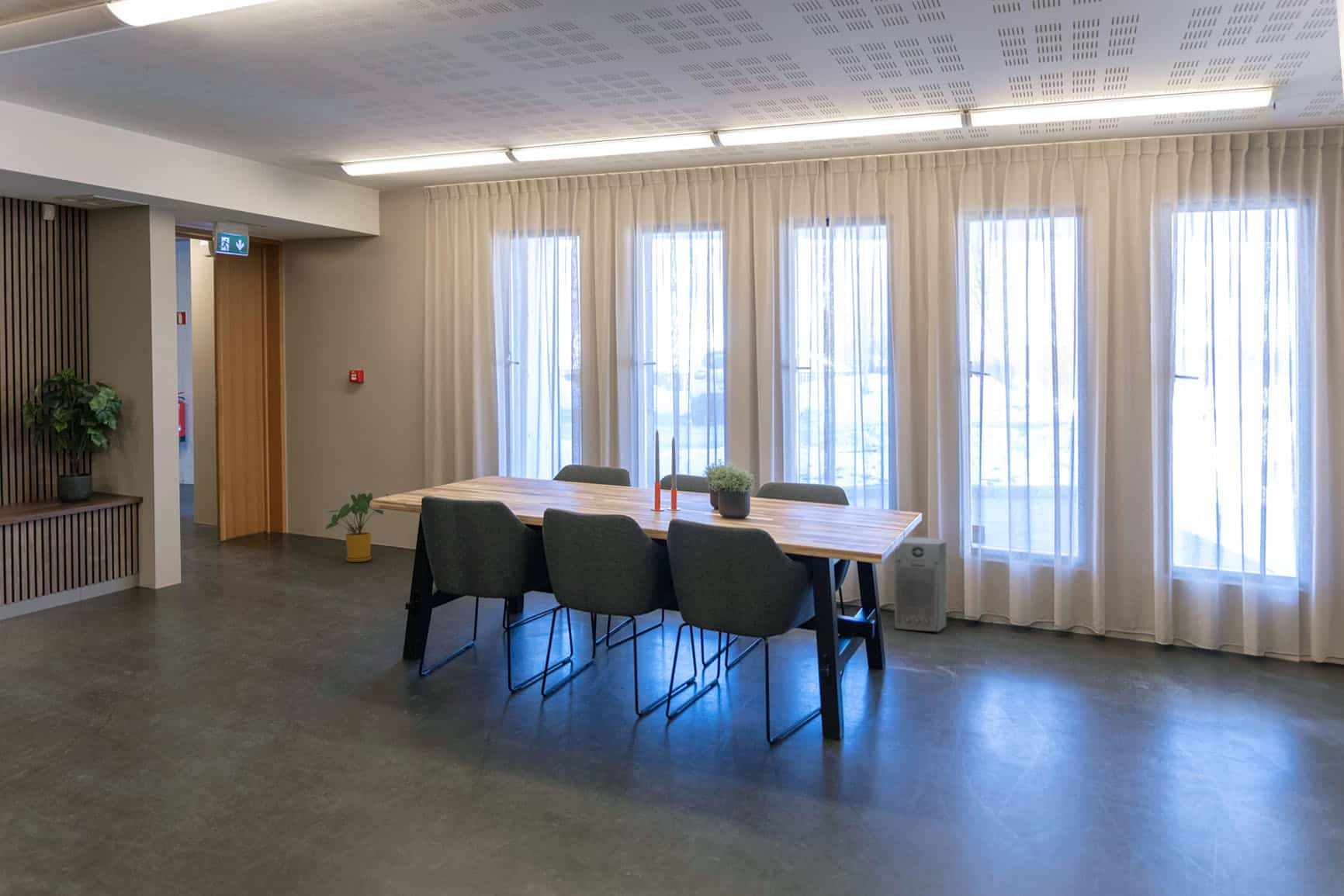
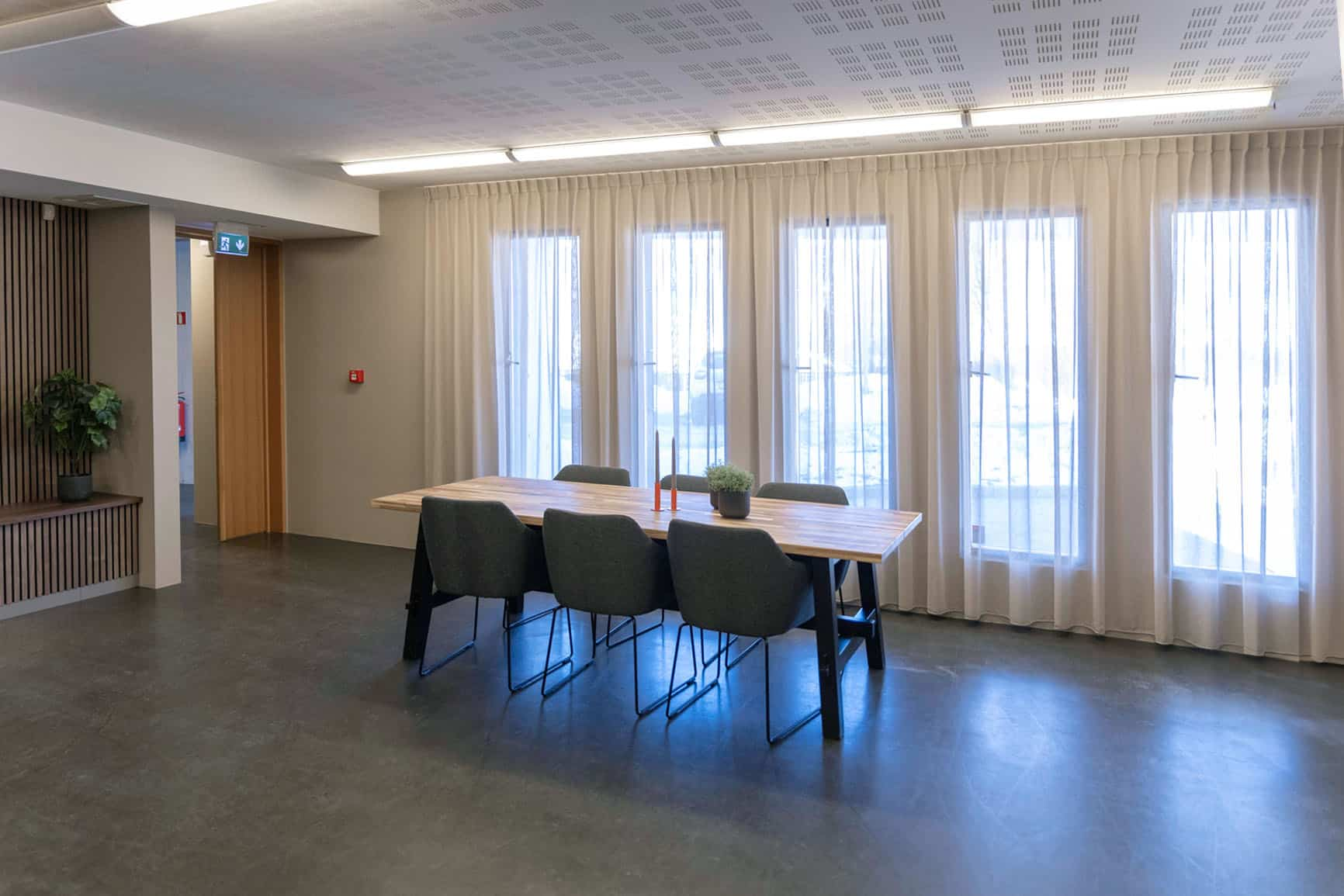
- fan (920, 582)
- house plant (358, 526)
